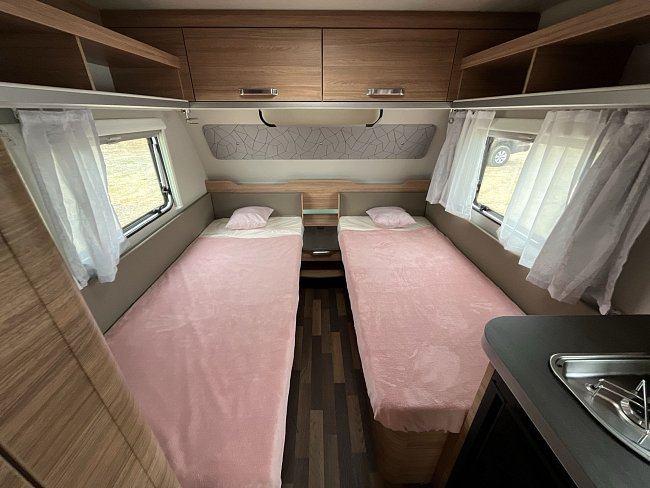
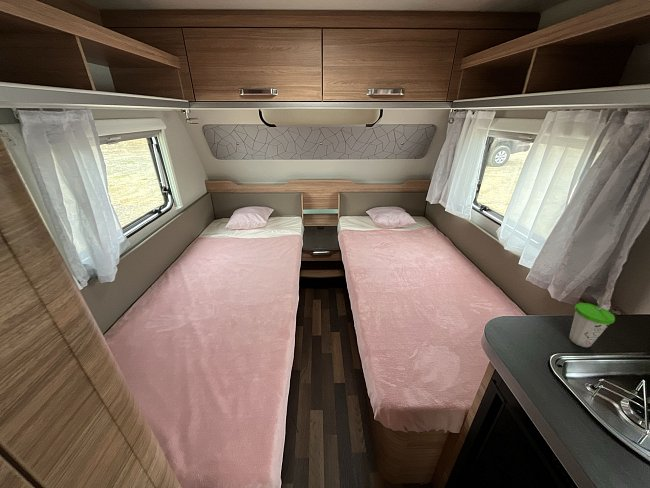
+ cup (590, 320)
